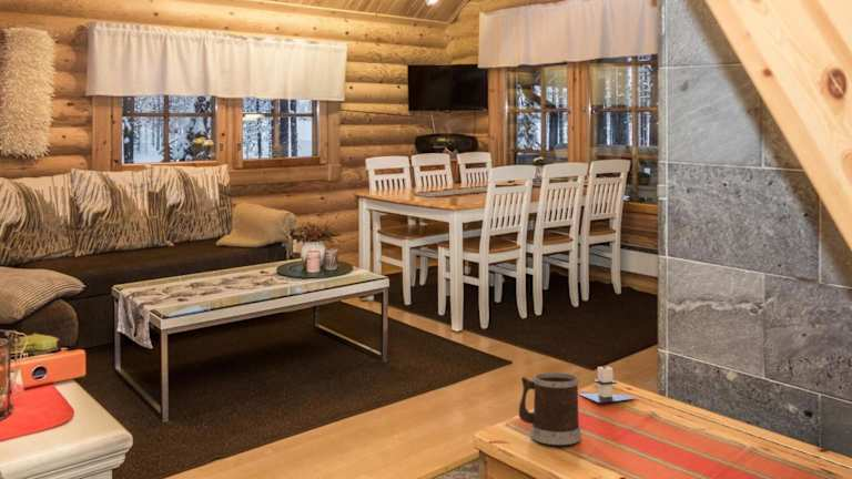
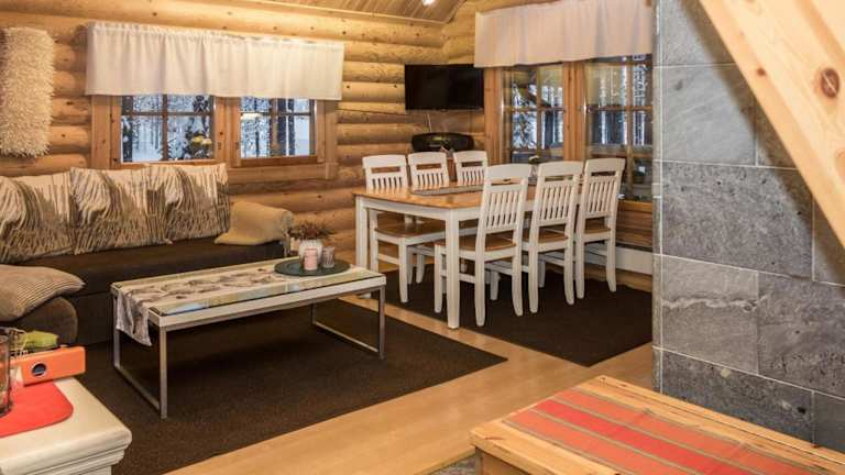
- mug (549, 406)
- architectural model (605, 381)
